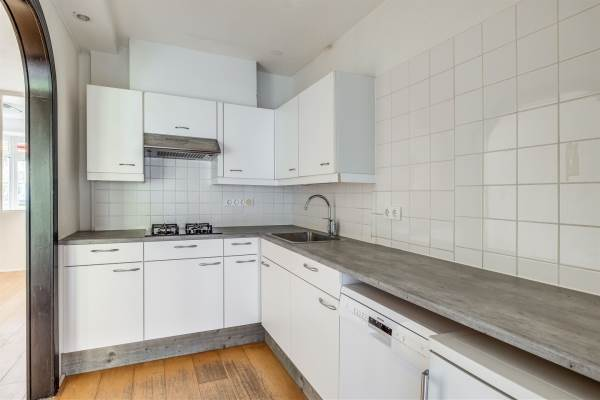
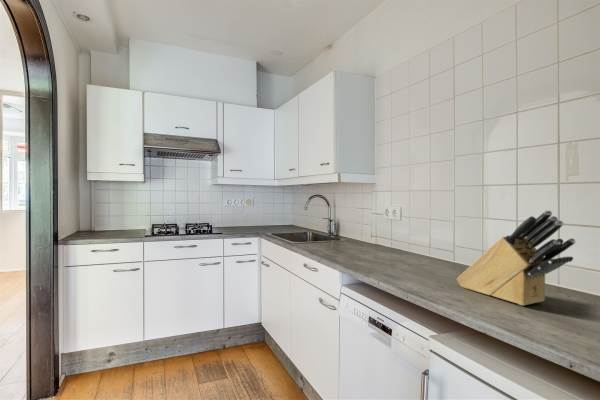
+ knife block (509, 253)
